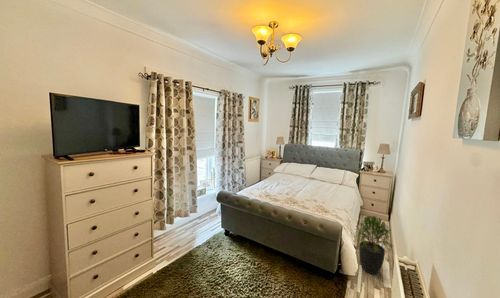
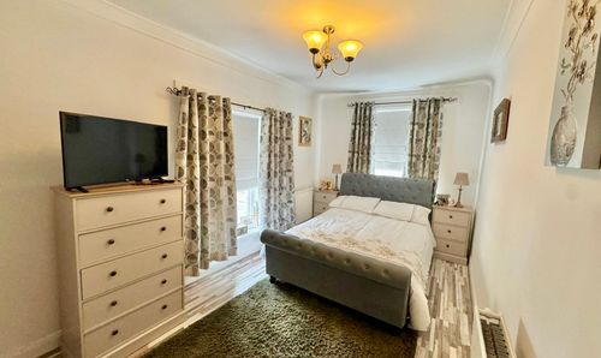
- potted plant (373, 242)
